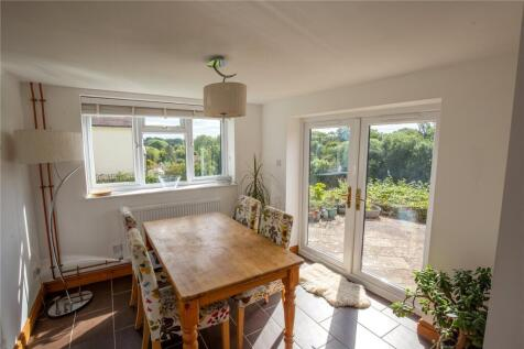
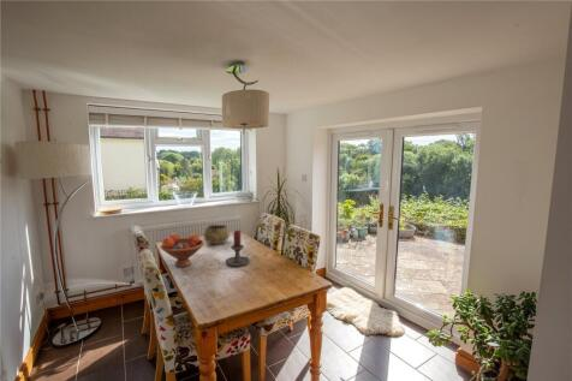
+ candle holder (240, 245)
+ decorative bowl (216, 234)
+ fruit bowl (183, 250)
